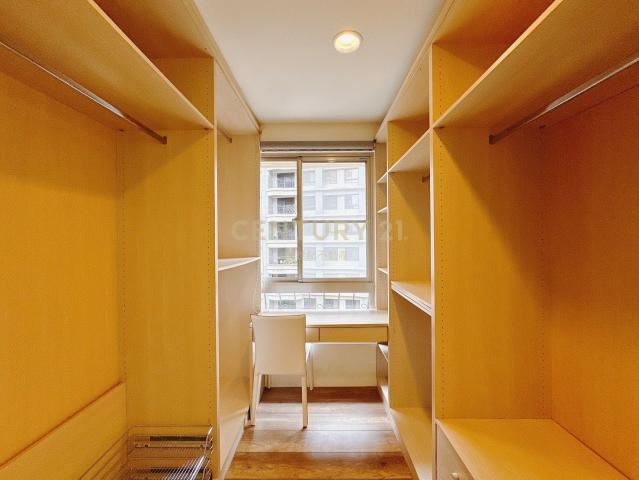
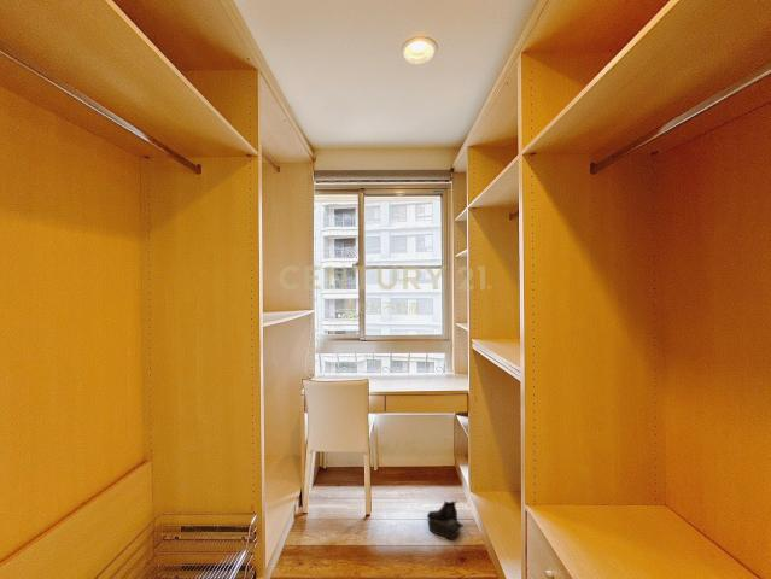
+ boots (445, 517)
